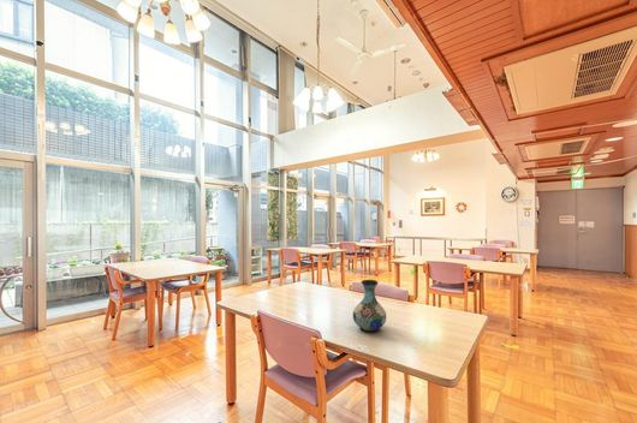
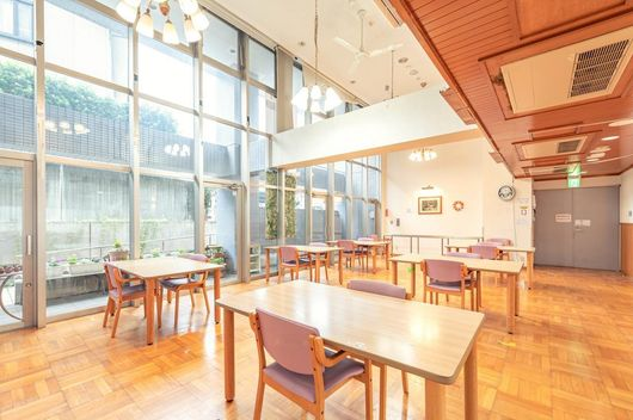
- vase (369, 304)
